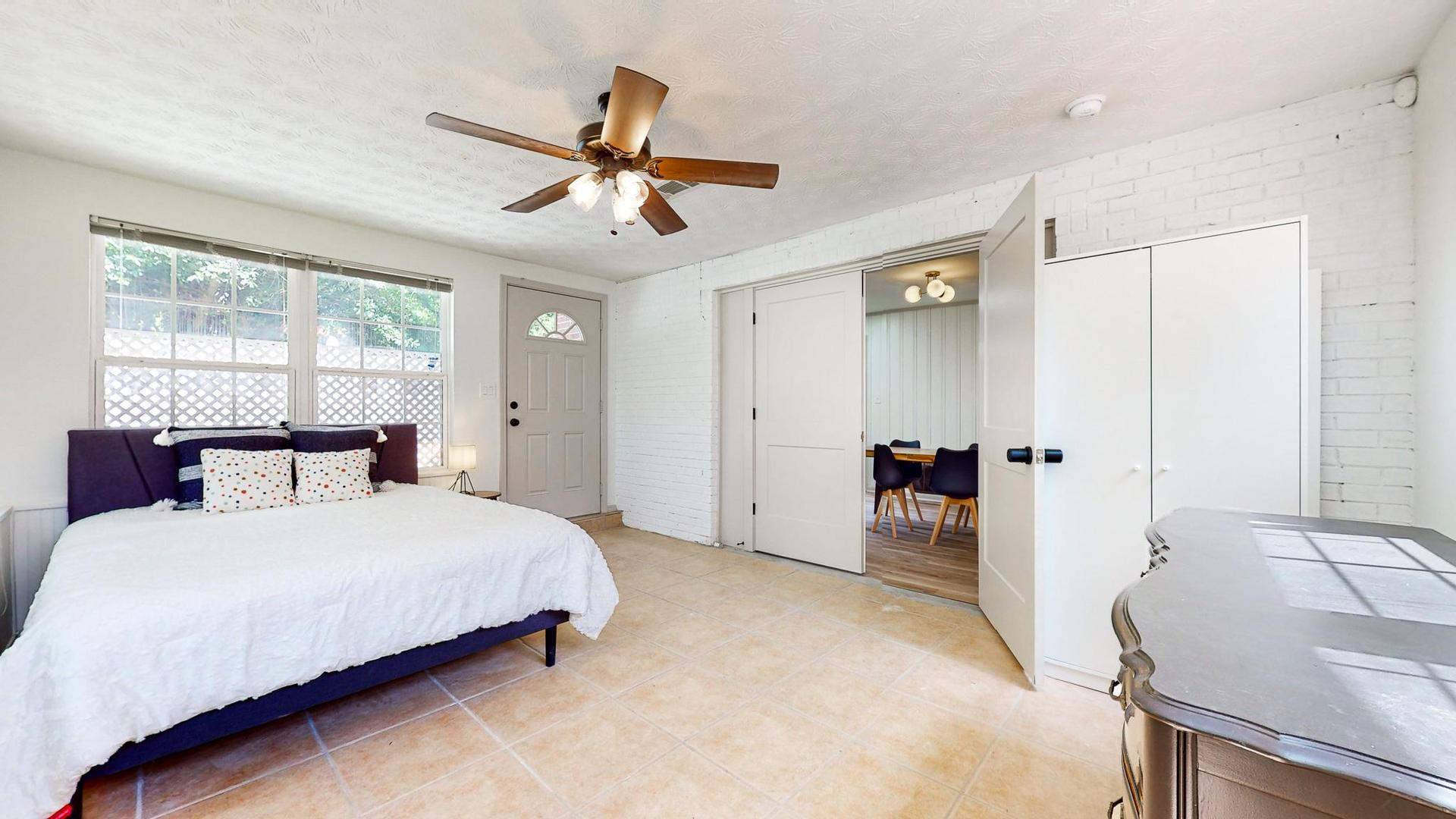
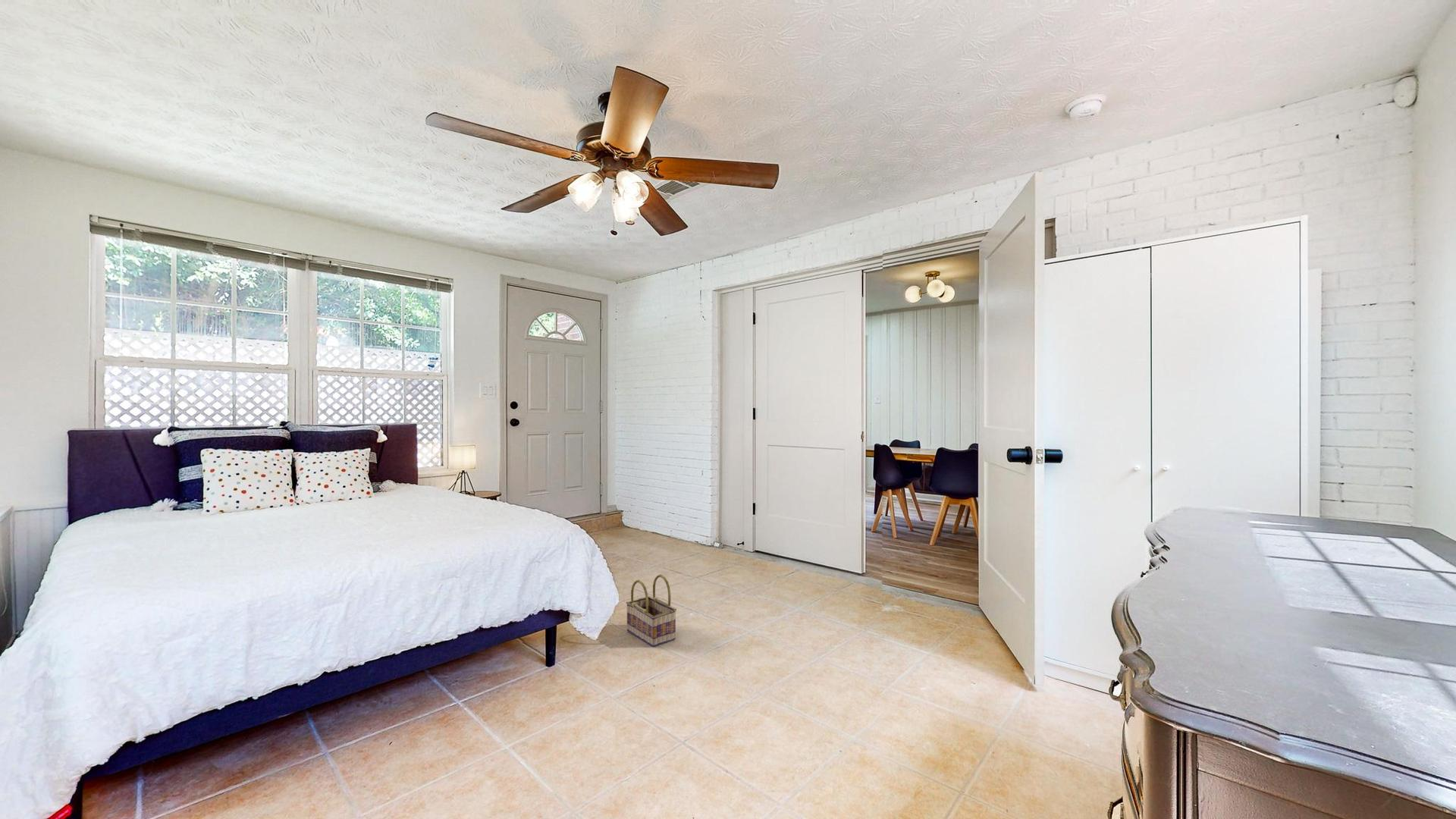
+ basket (651, 606)
